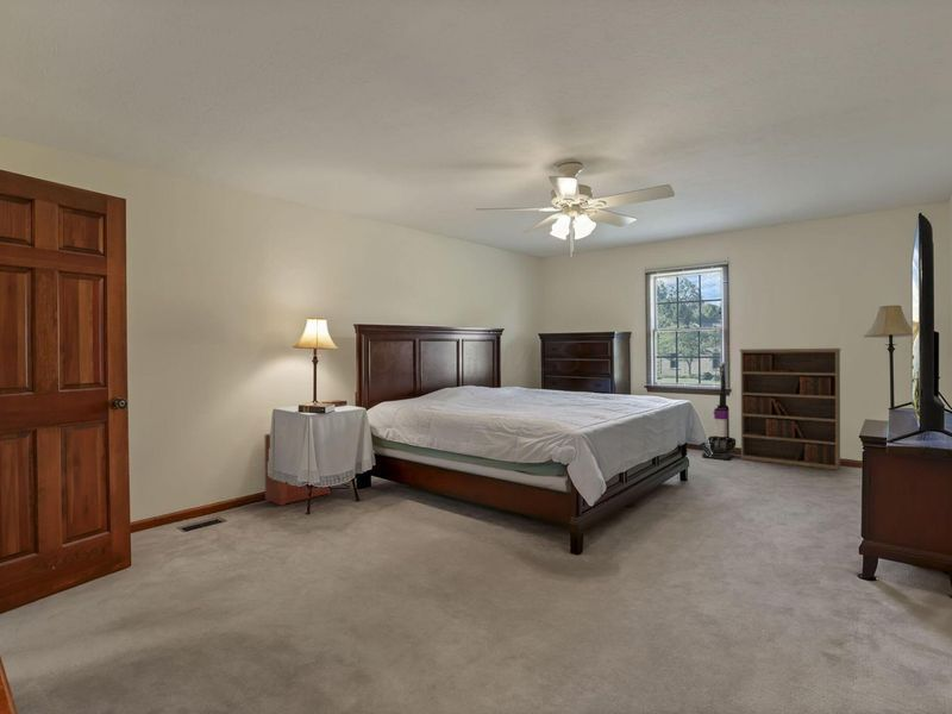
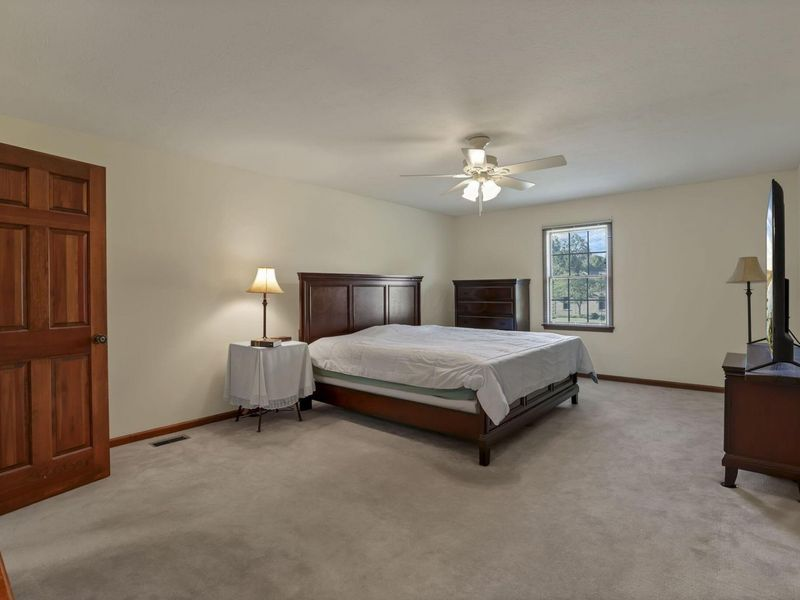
- bookshelf (788, 405)
- vacuum cleaner (720, 409)
- nightstand (296, 486)
